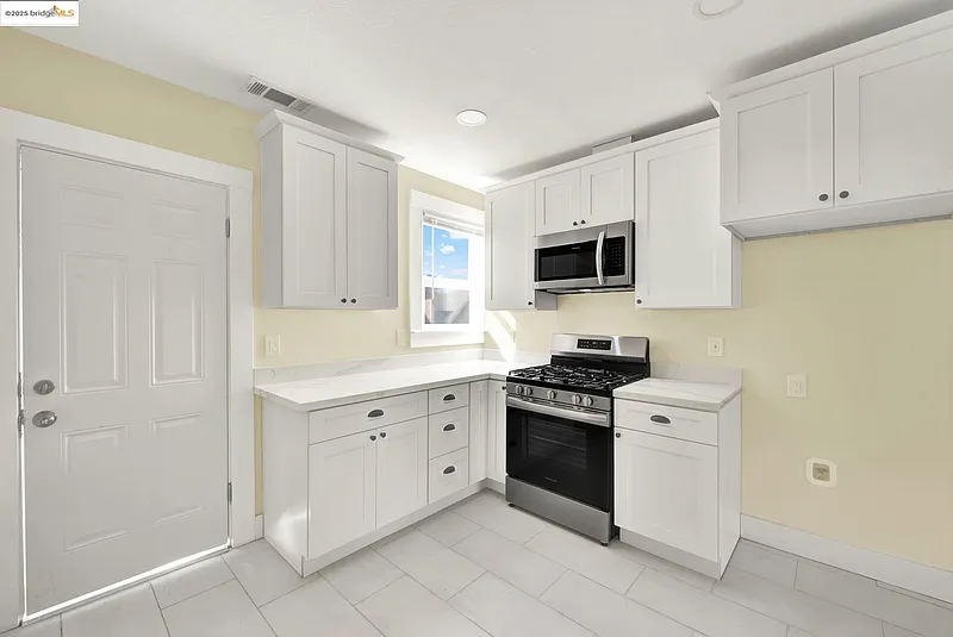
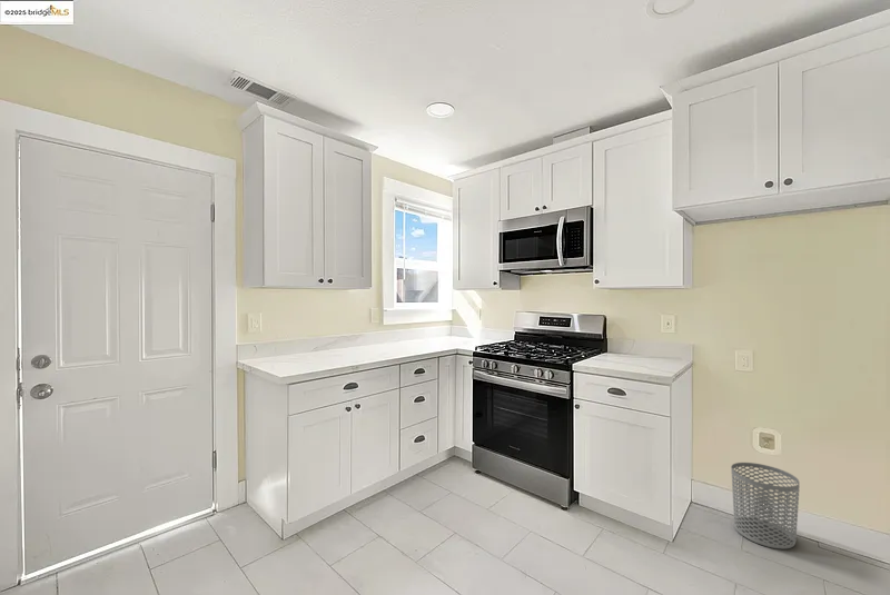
+ waste bin (764, 504)
